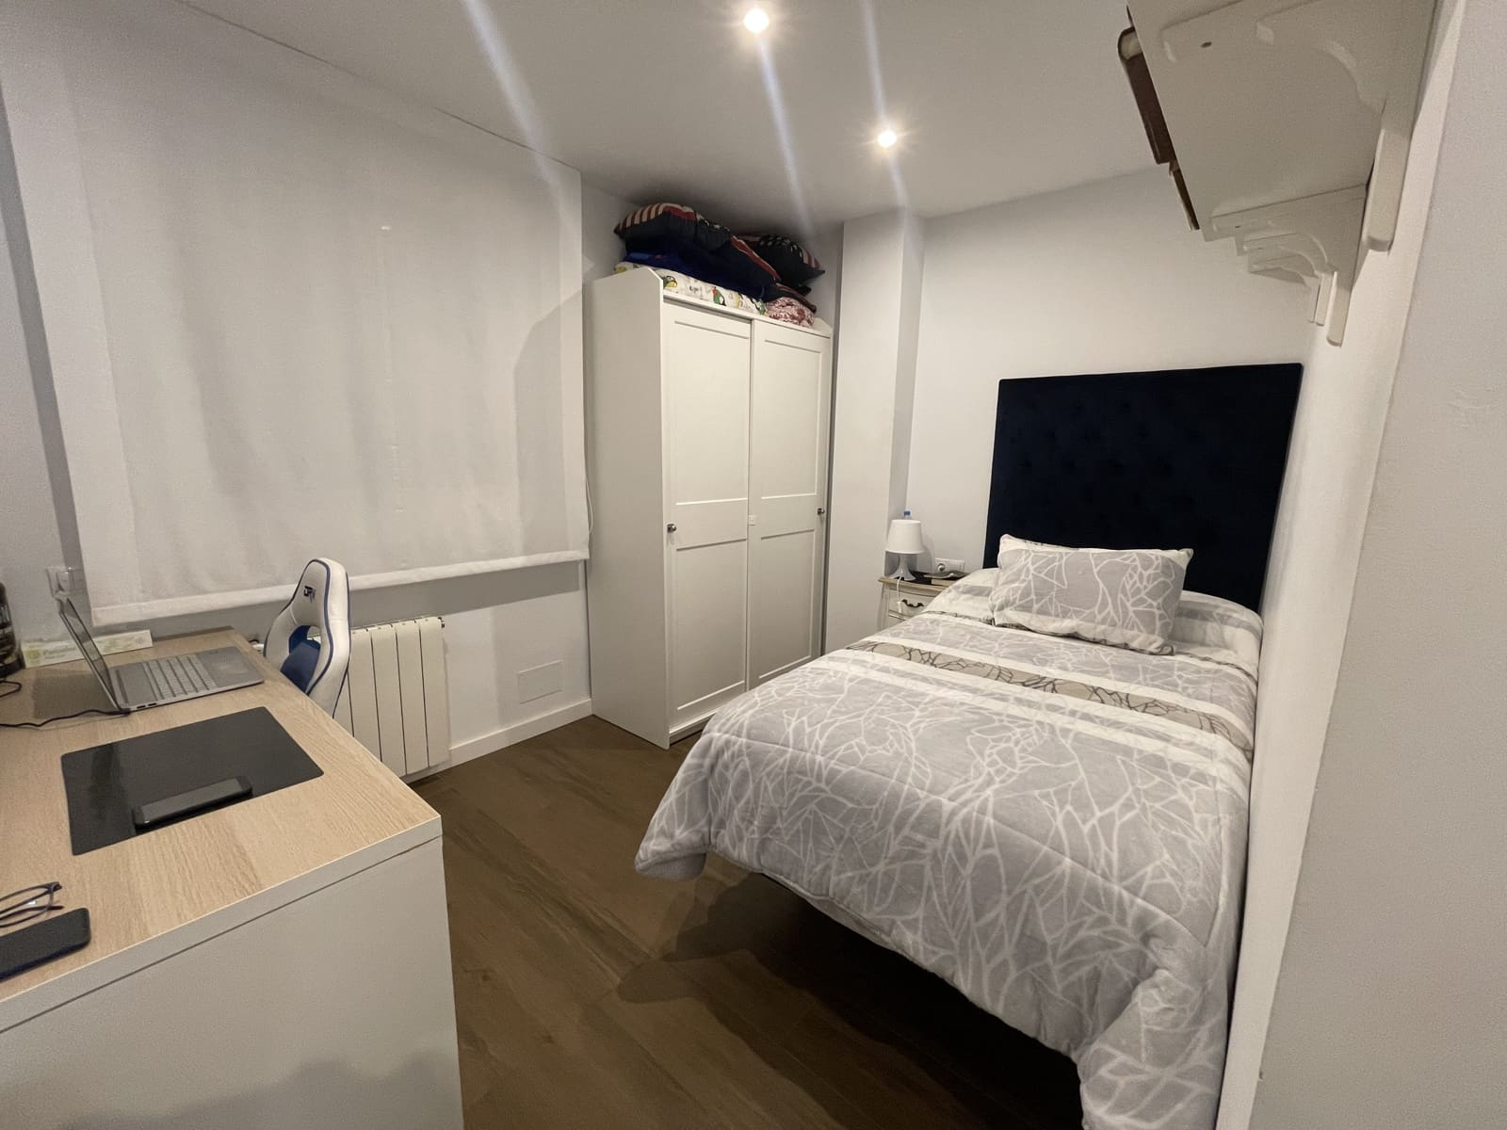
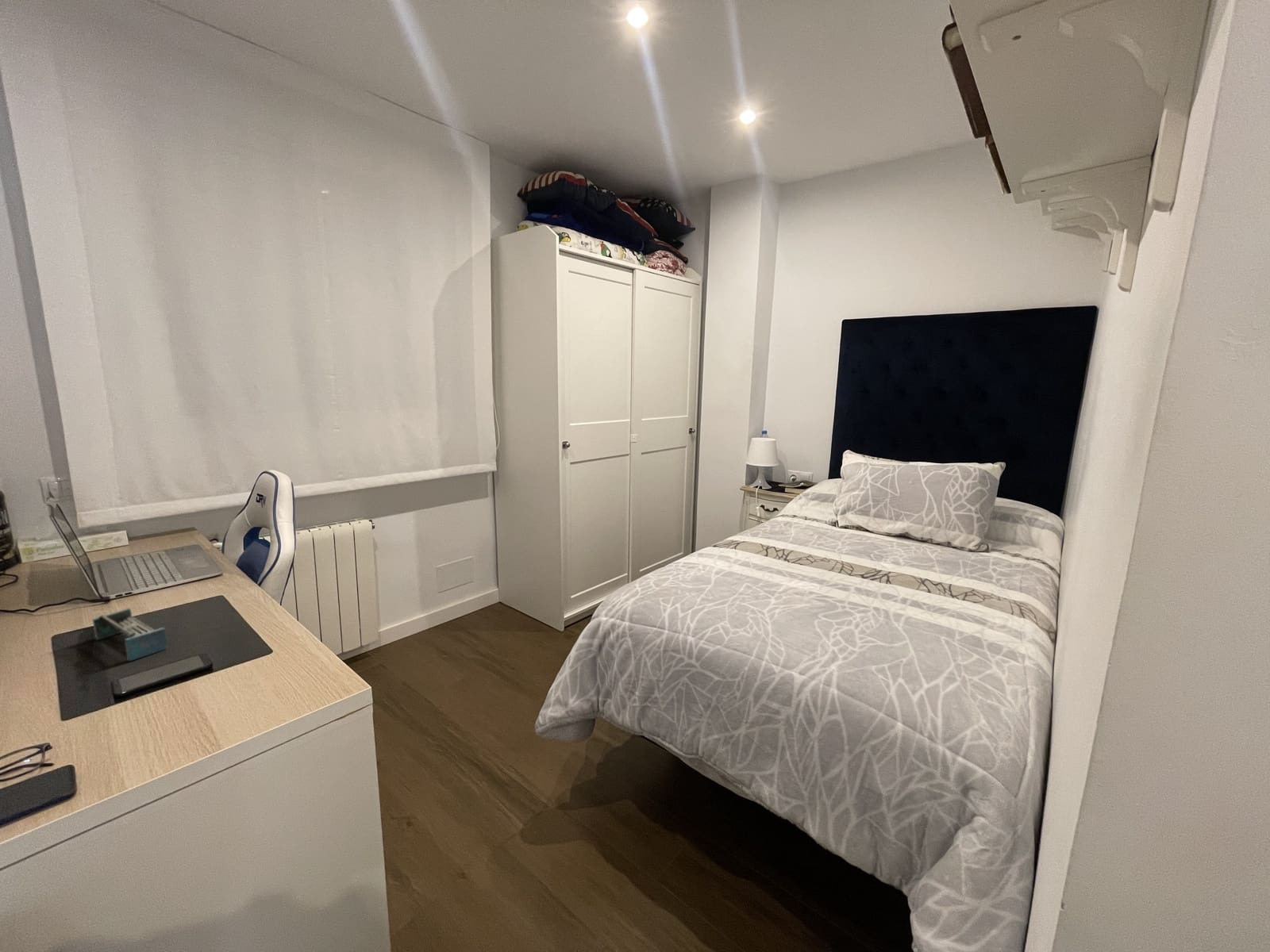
+ shelf (129, 631)
